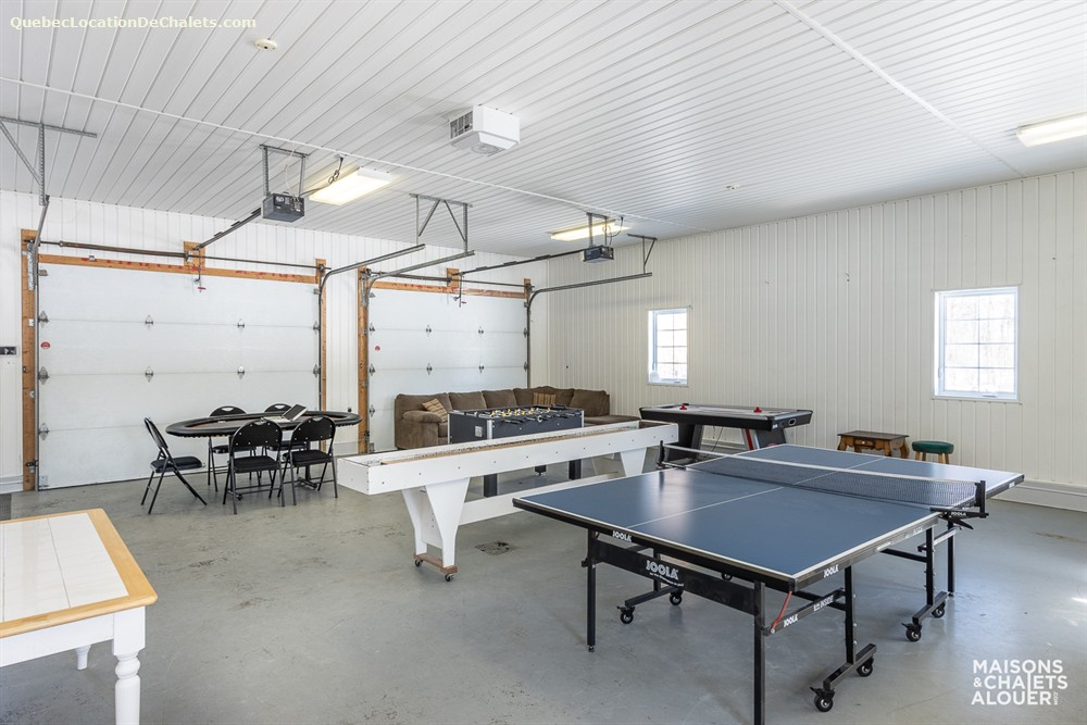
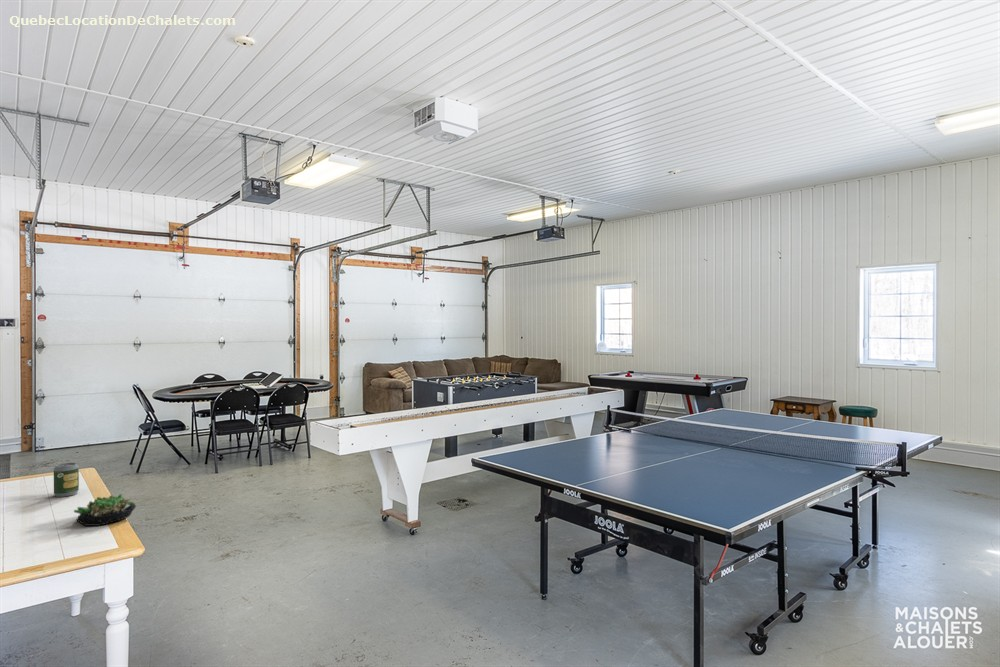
+ succulent plant (105, 507)
+ soda can (66, 479)
